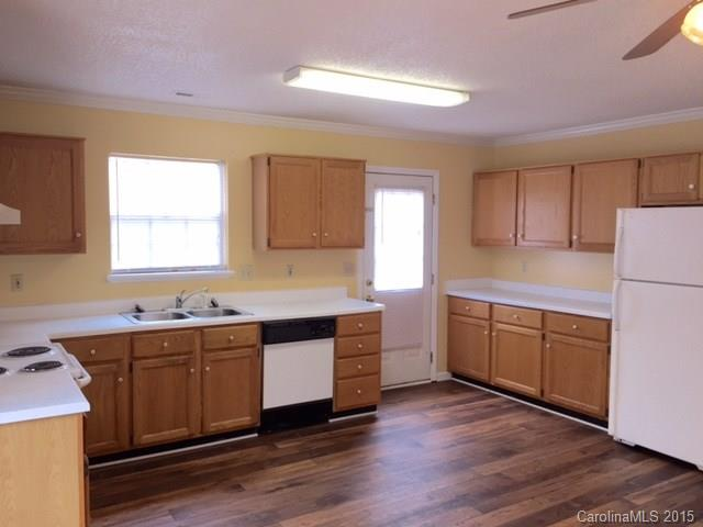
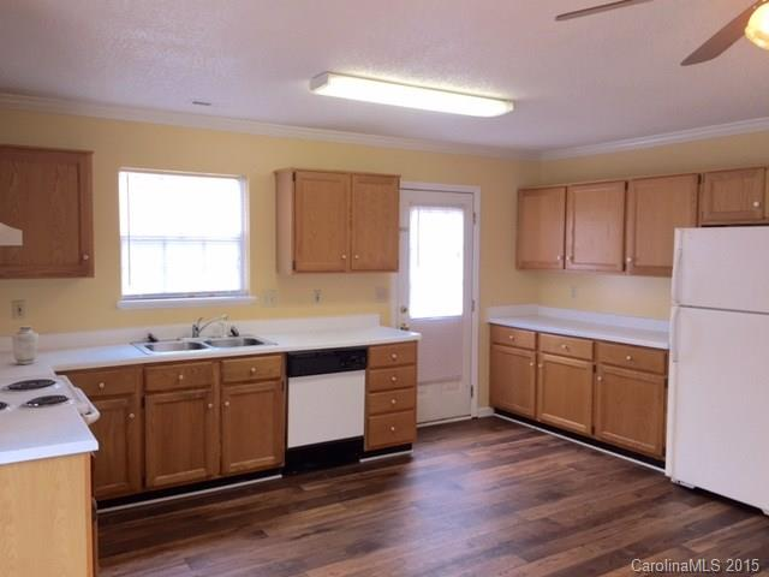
+ vase (25, 344)
